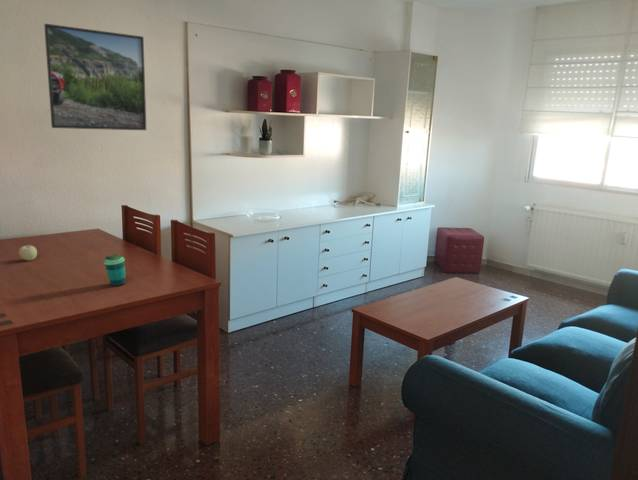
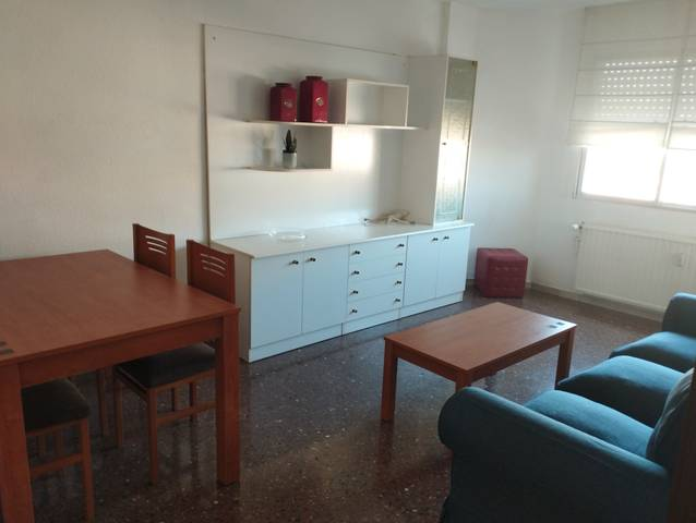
- fruit (27, 251)
- cup (114, 270)
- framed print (99, 80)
